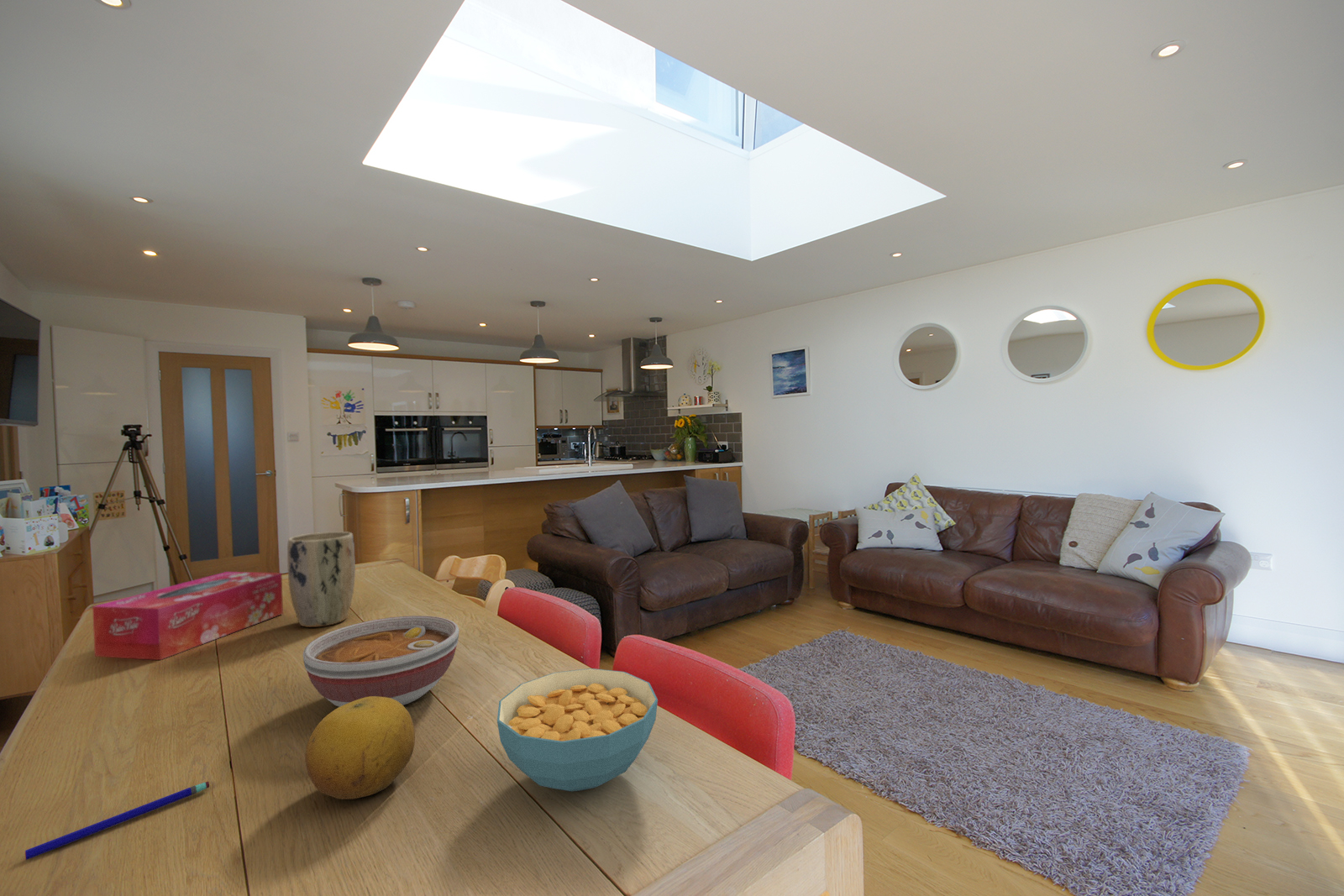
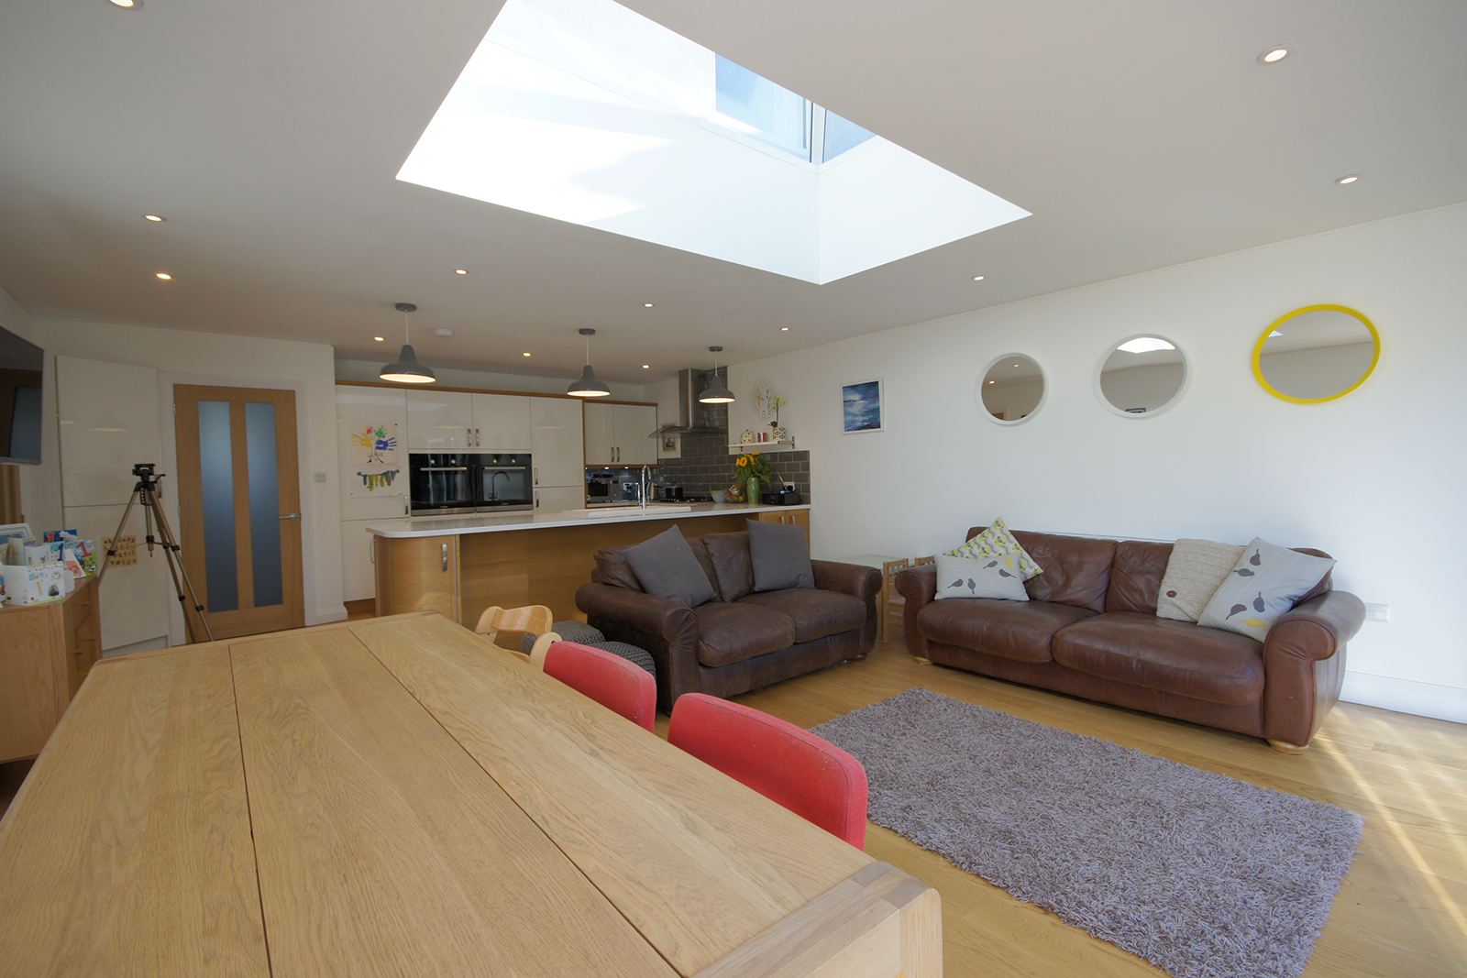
- fruit (361, 745)
- plant pot (322, 578)
- cereal bowl (579, 738)
- bowl (386, 667)
- tissue box (197, 610)
- pen (125, 816)
